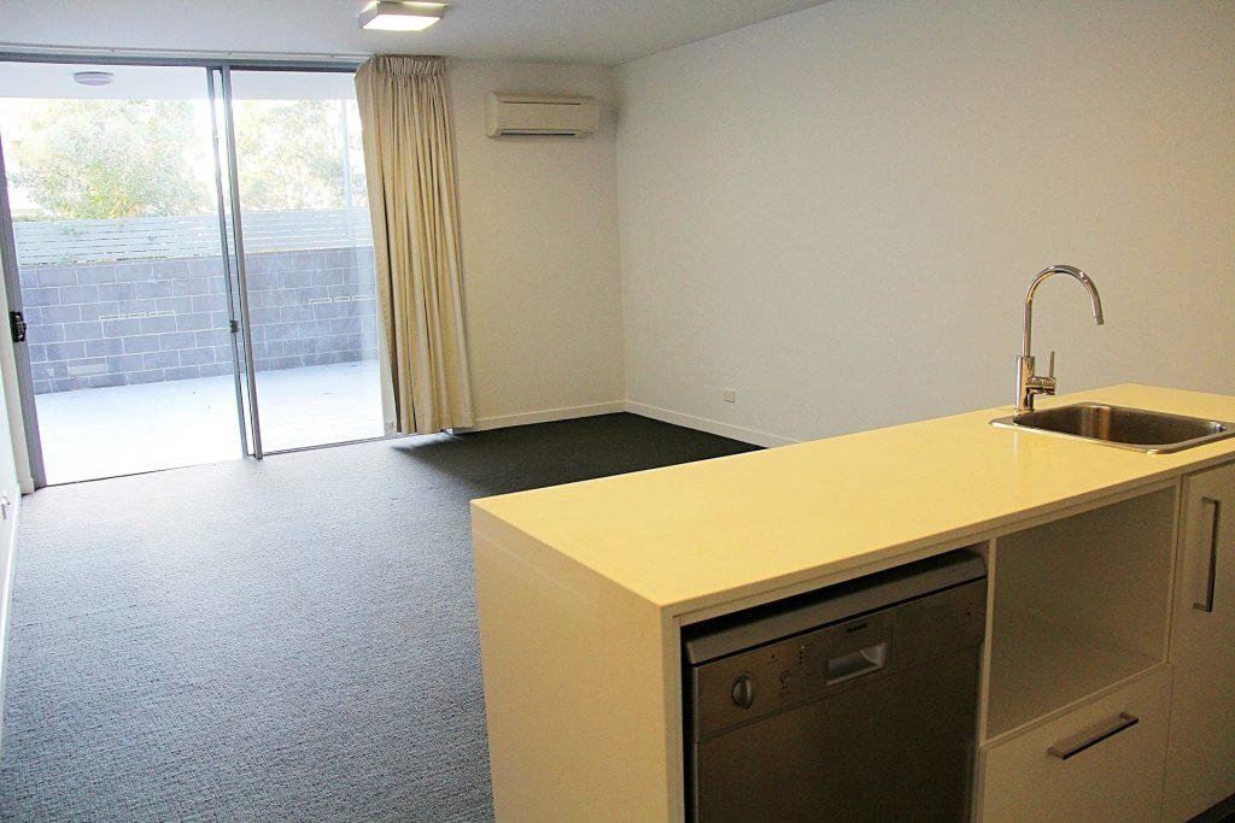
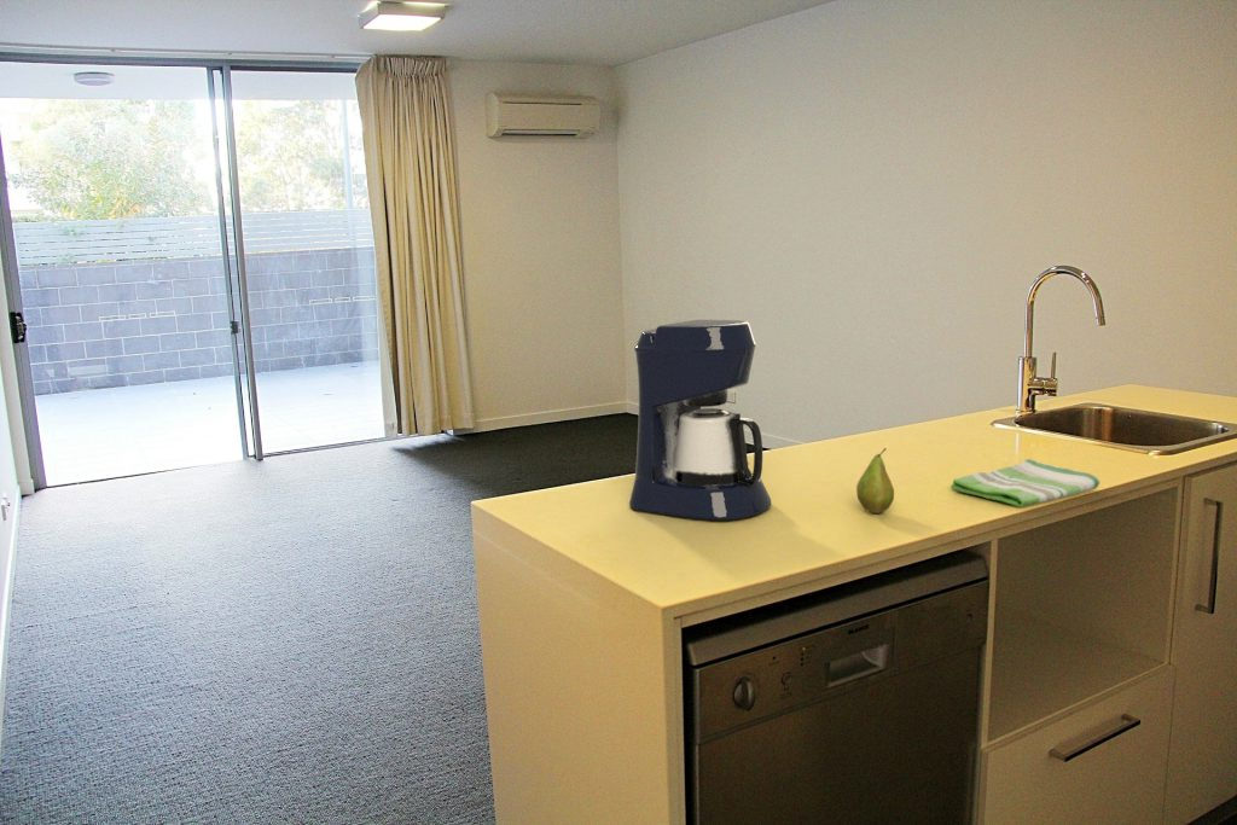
+ fruit (875, 478)
+ coffee maker (698, 413)
+ dish towel (1024, 481)
